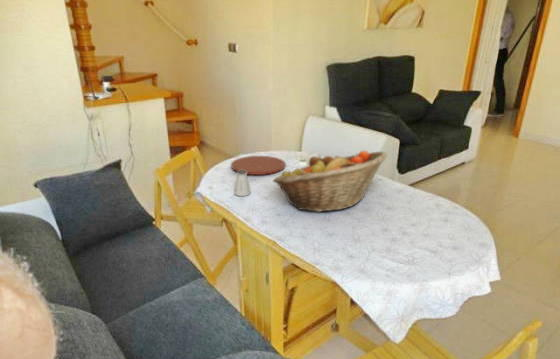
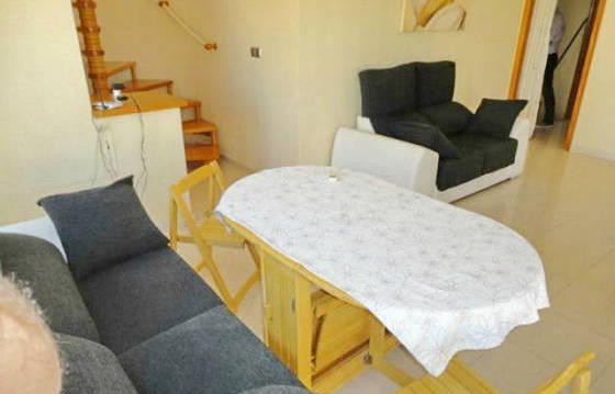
- plate (258, 164)
- fruit basket (330, 175)
- saltshaker (242, 182)
